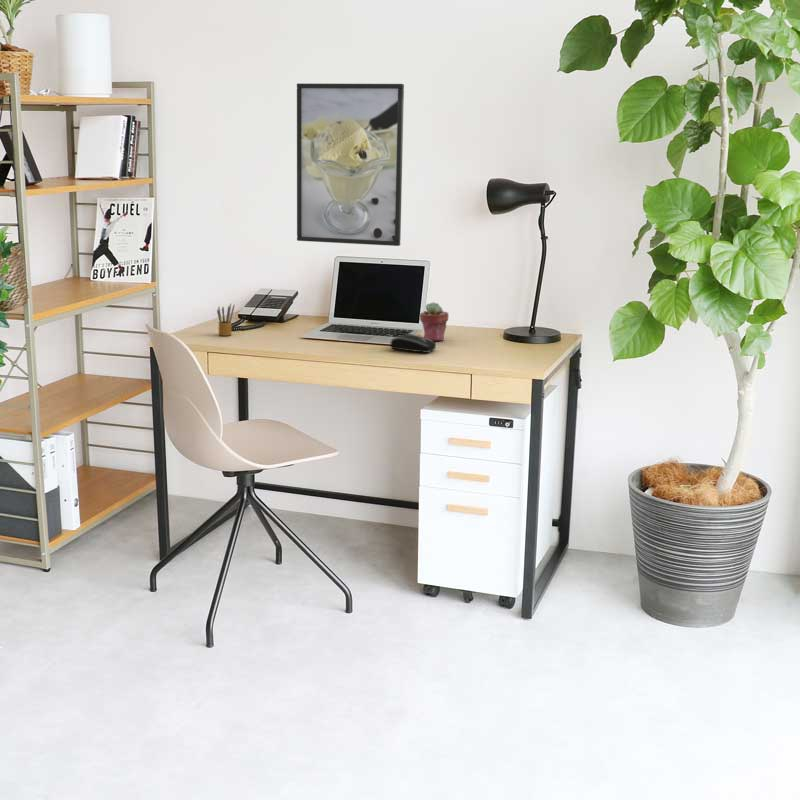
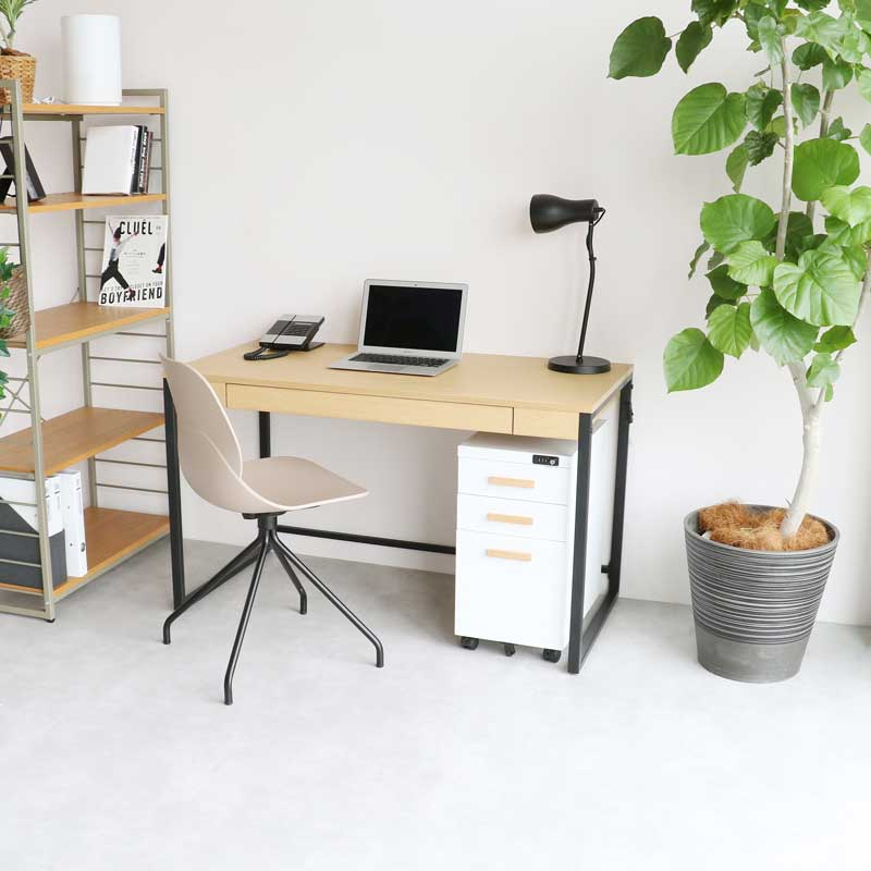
- potted succulent (434, 320)
- pencil box (224, 319)
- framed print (348, 164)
- computer mouse (413, 343)
